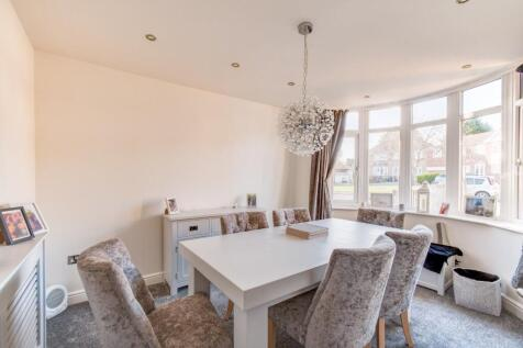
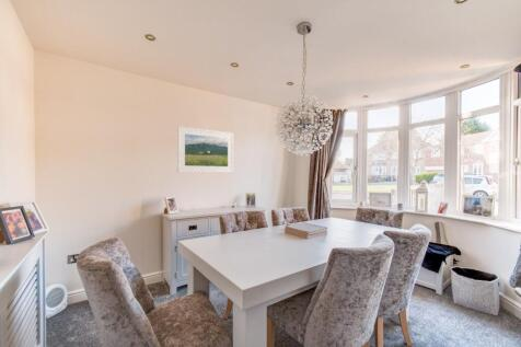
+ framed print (207, 151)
